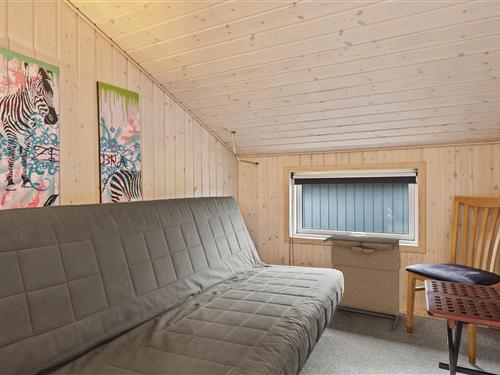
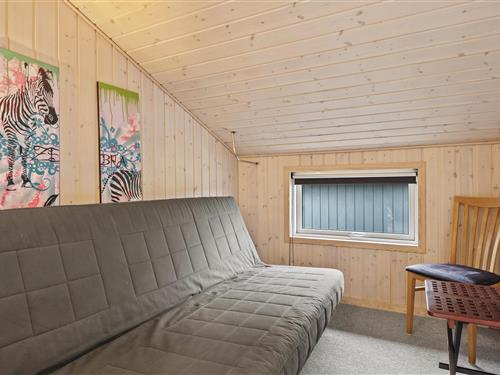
- laundry hamper (361, 277)
